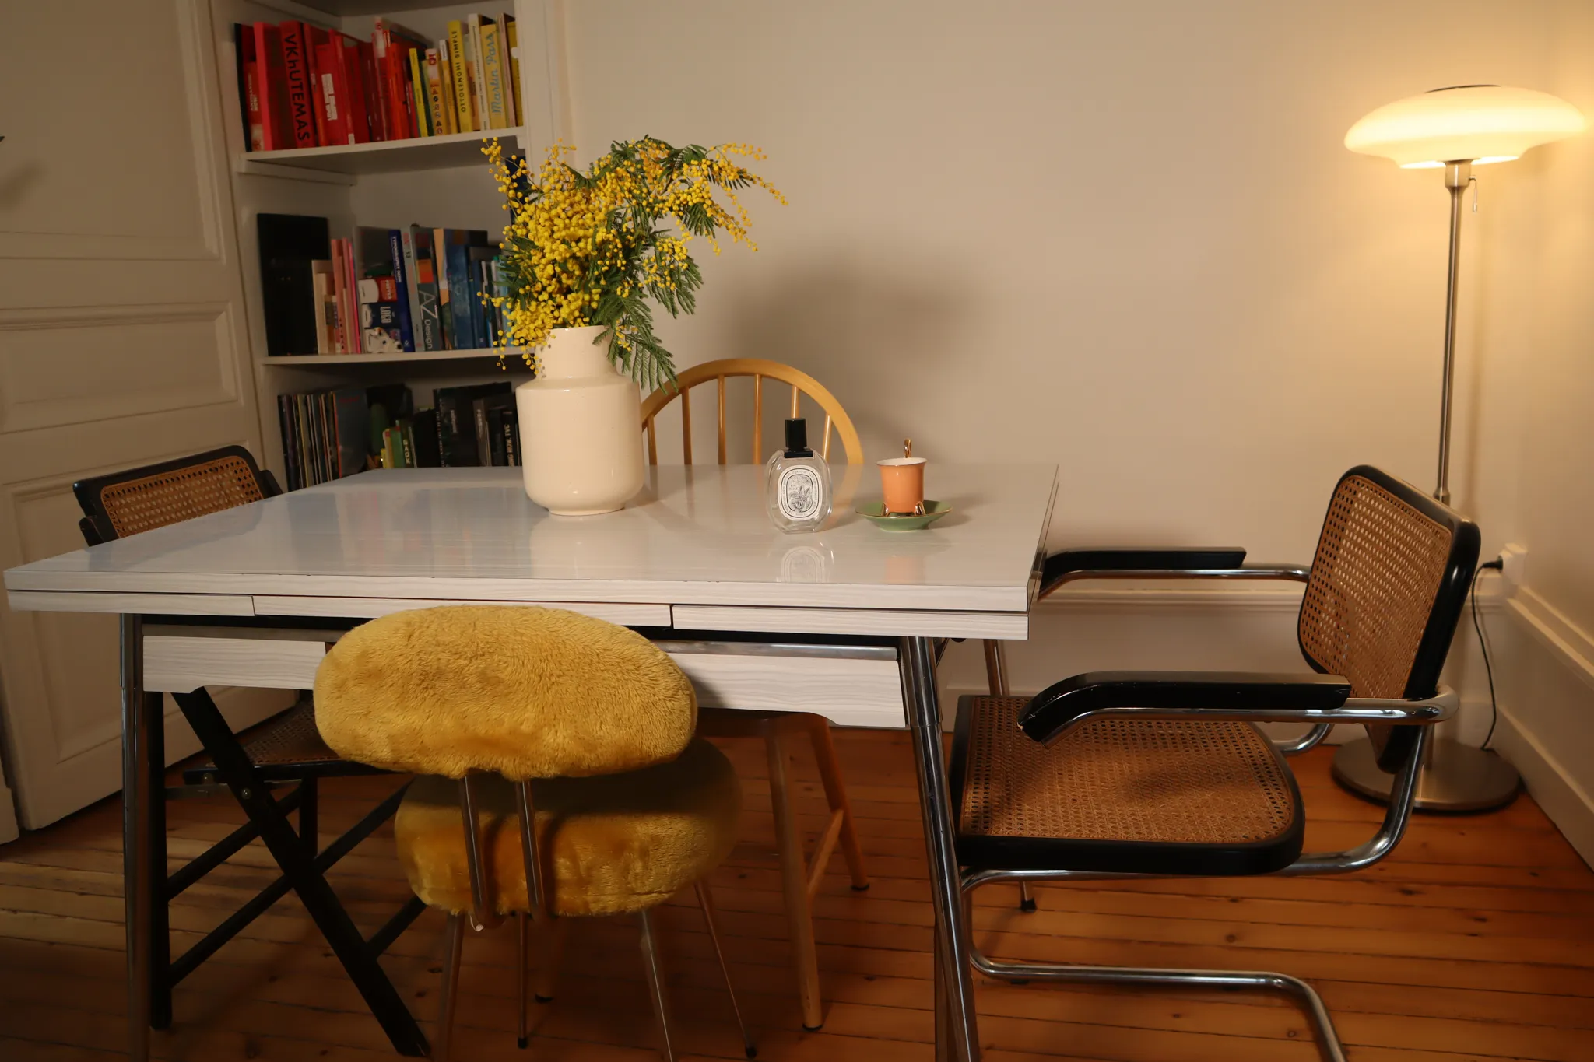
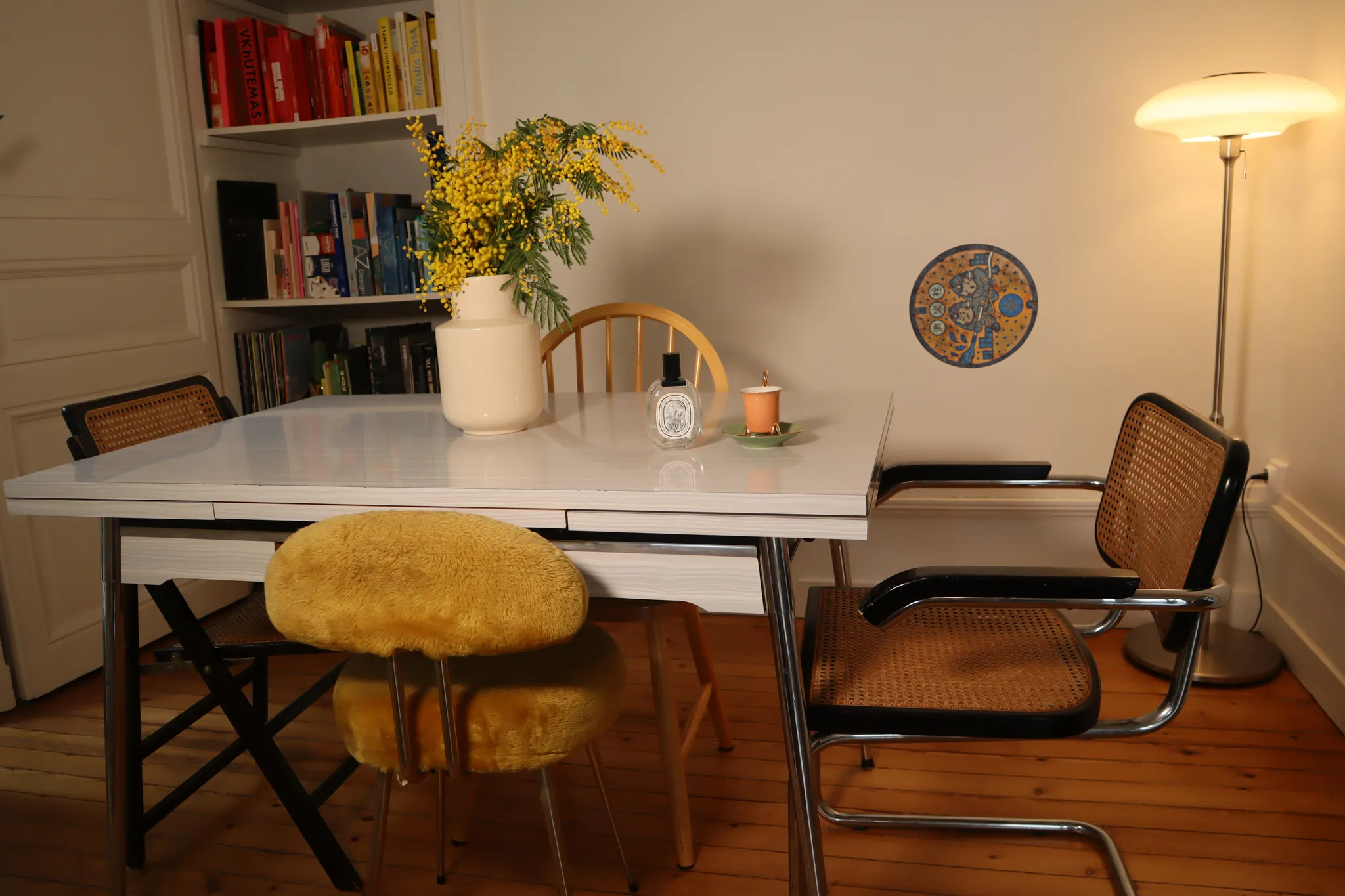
+ manhole cover (972, 307)
